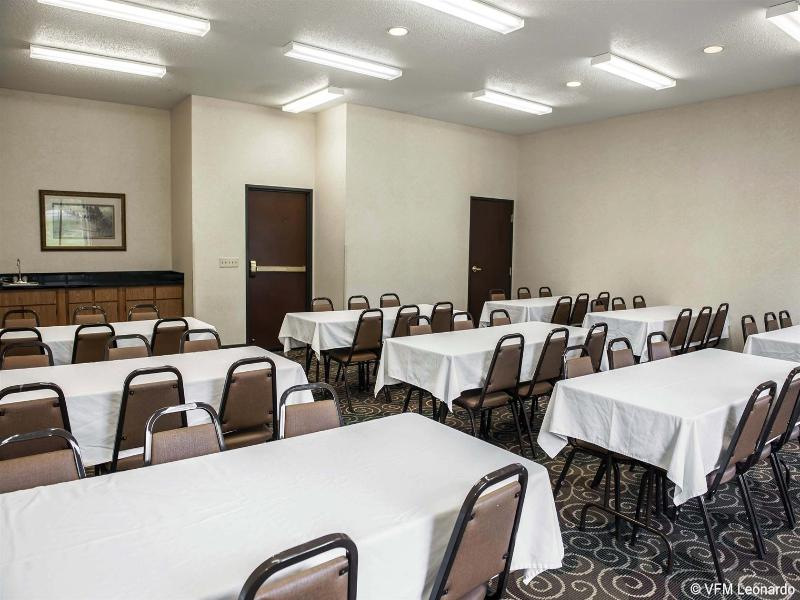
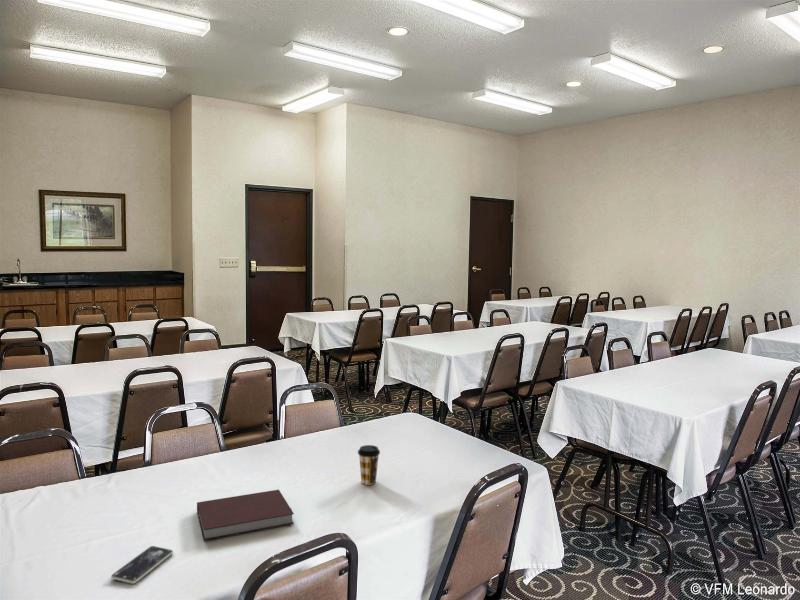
+ coffee cup (368, 465)
+ notebook (244, 512)
+ smartphone (143, 563)
